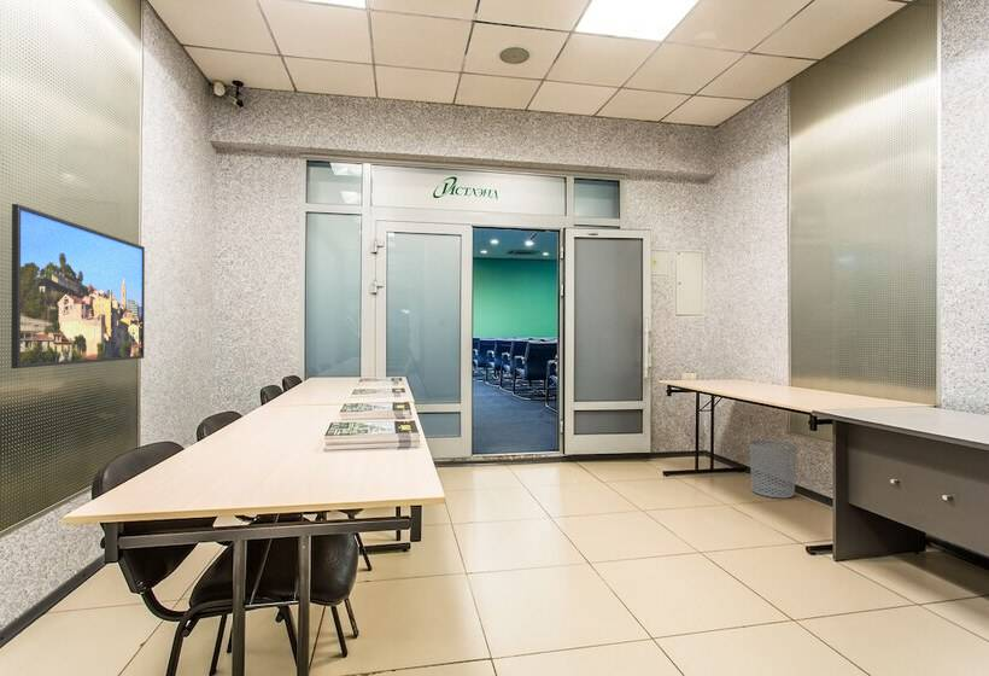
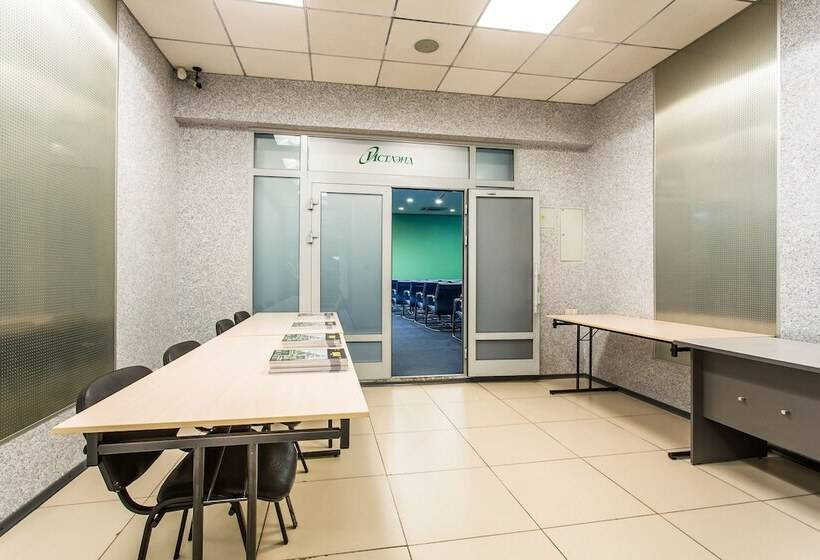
- waste bin (772, 468)
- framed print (90, 296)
